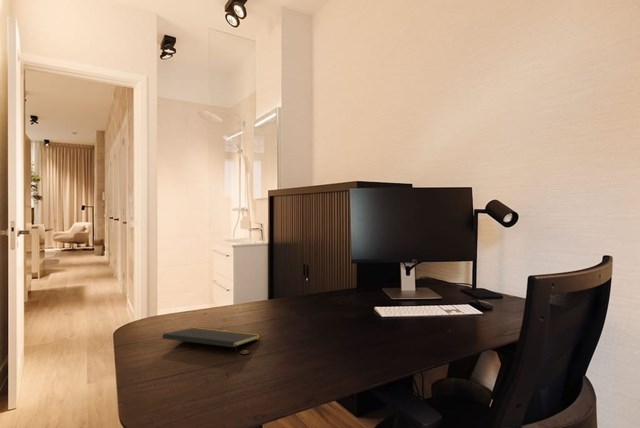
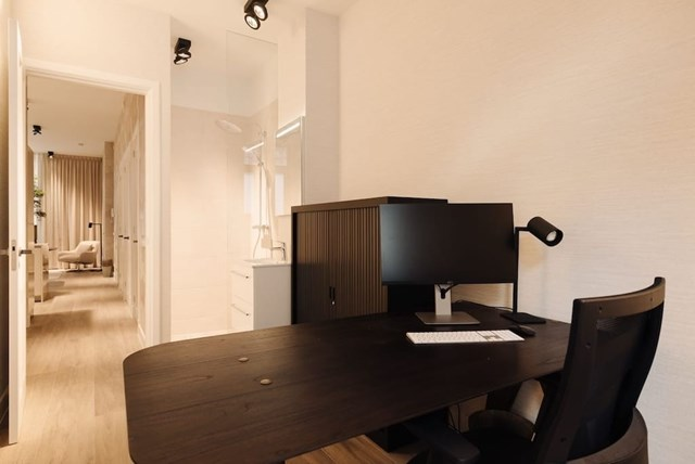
- notepad (213, 336)
